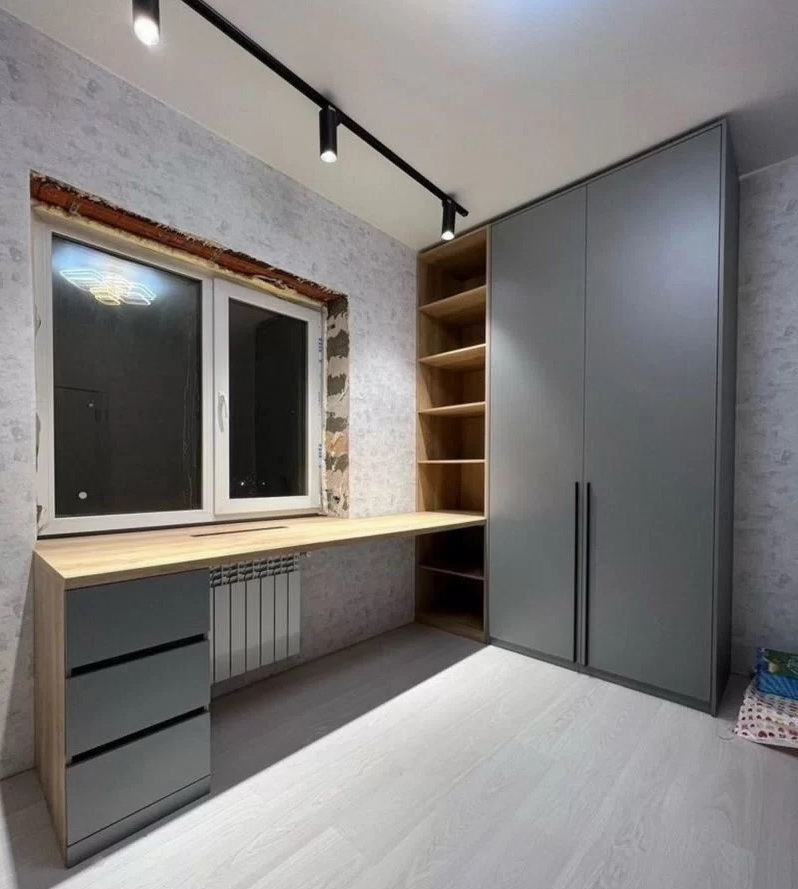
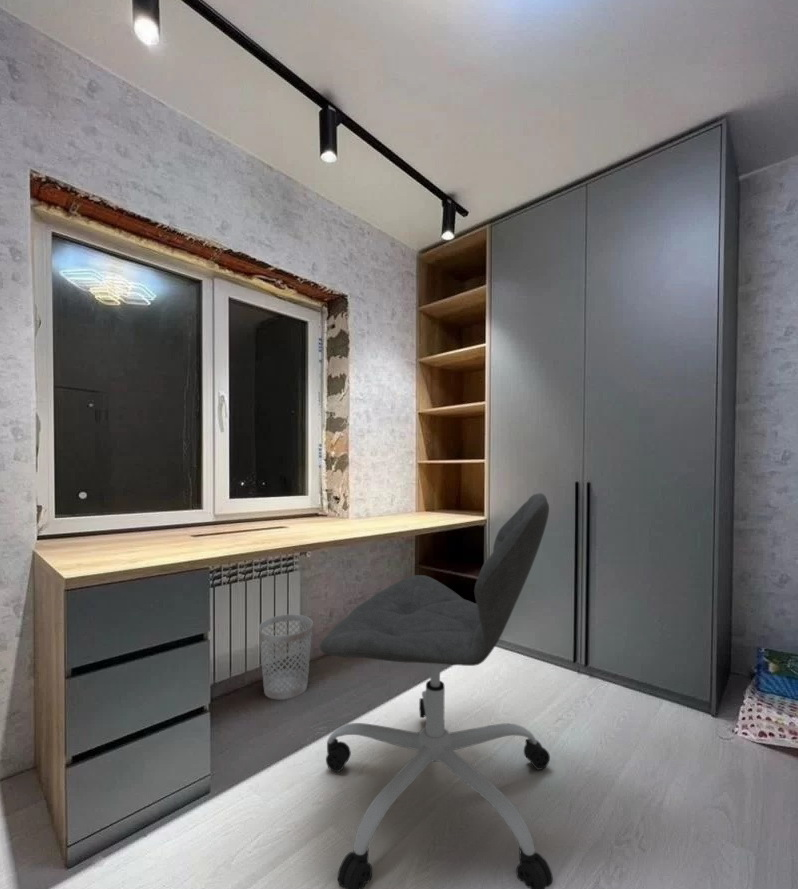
+ wastebasket (285, 656)
+ office chair (442, 642)
